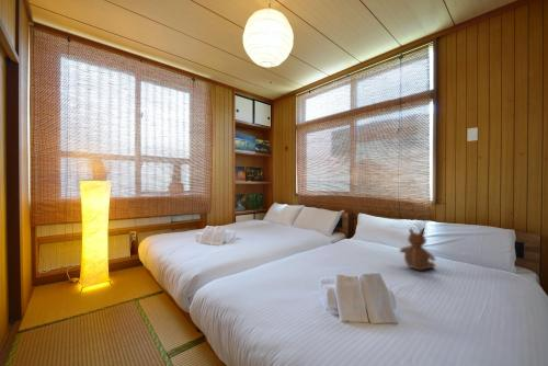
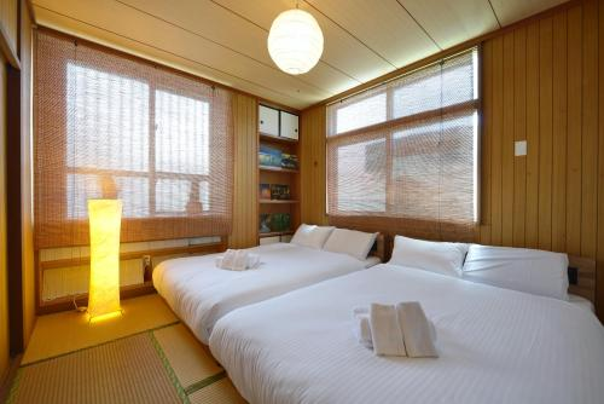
- teddy bear (419, 248)
